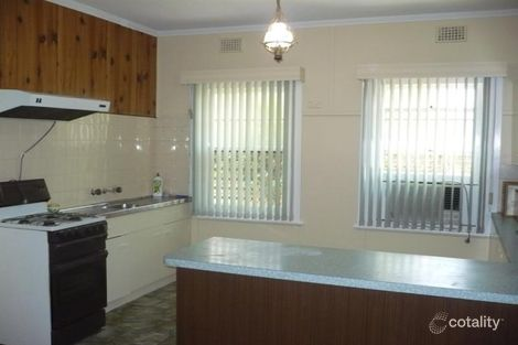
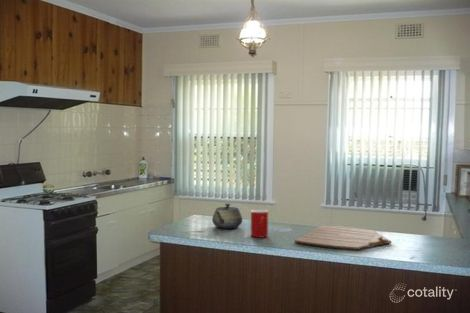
+ teapot (226, 215)
+ cutting board (348, 235)
+ cup (258, 224)
